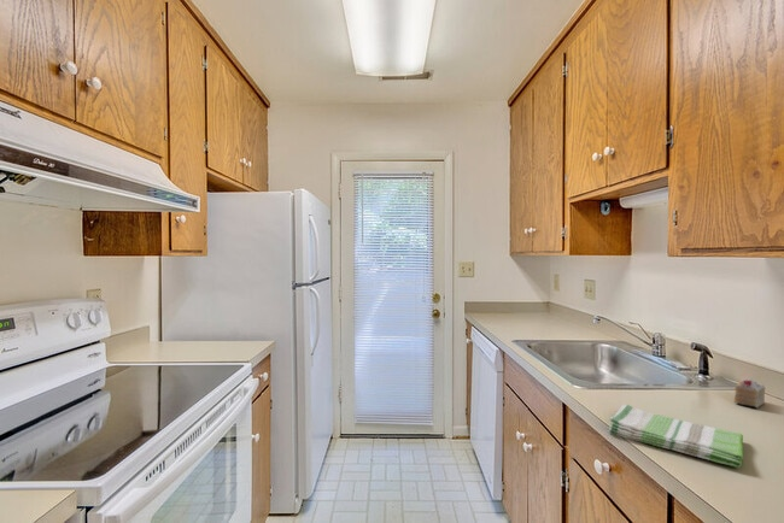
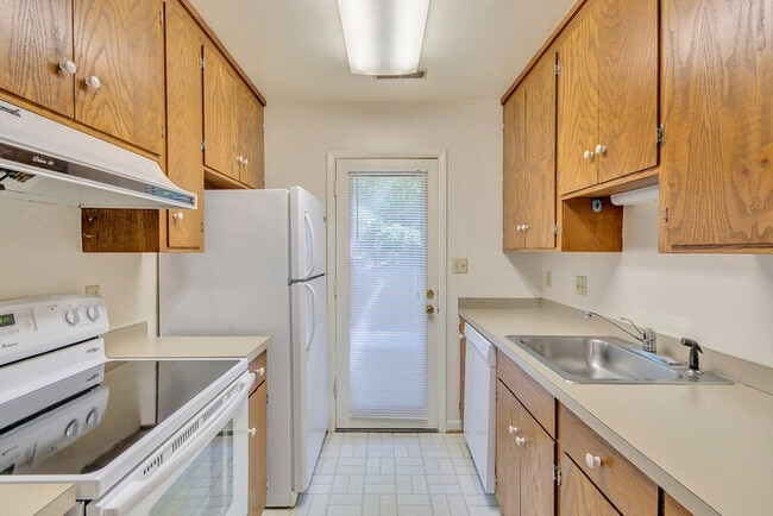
- dish towel (673, 429)
- cake slice (749, 390)
